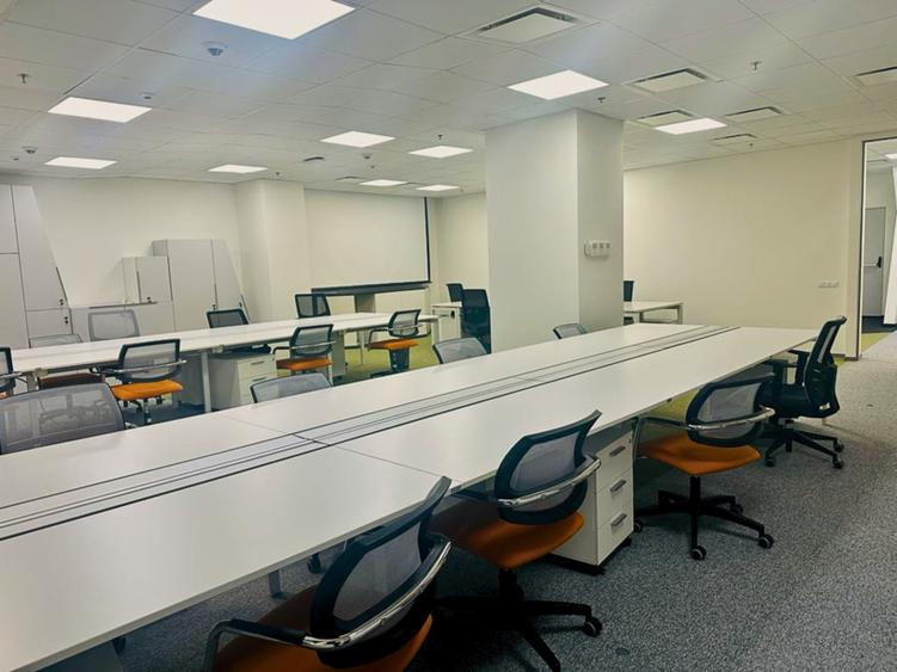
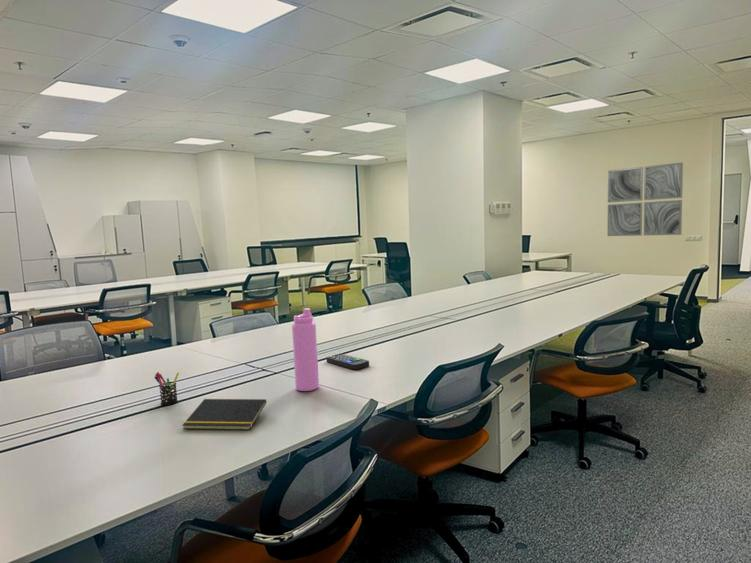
+ water bottle (305, 348)
+ pen holder (167, 387)
+ remote control (347, 360)
+ wall art (644, 202)
+ notepad (225, 413)
